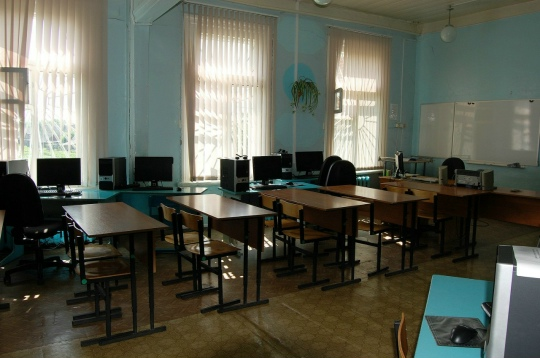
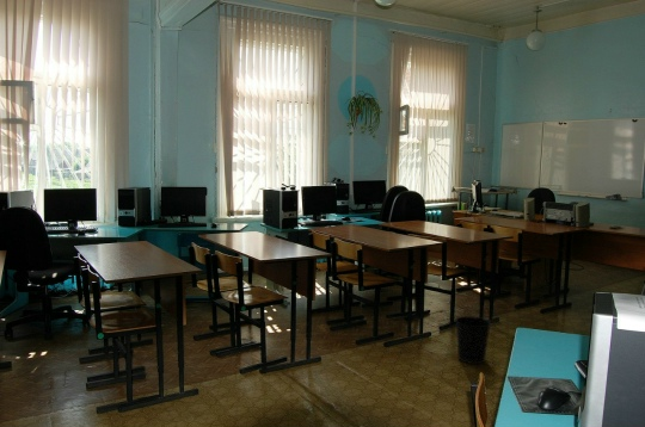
+ wastebasket (472, 340)
